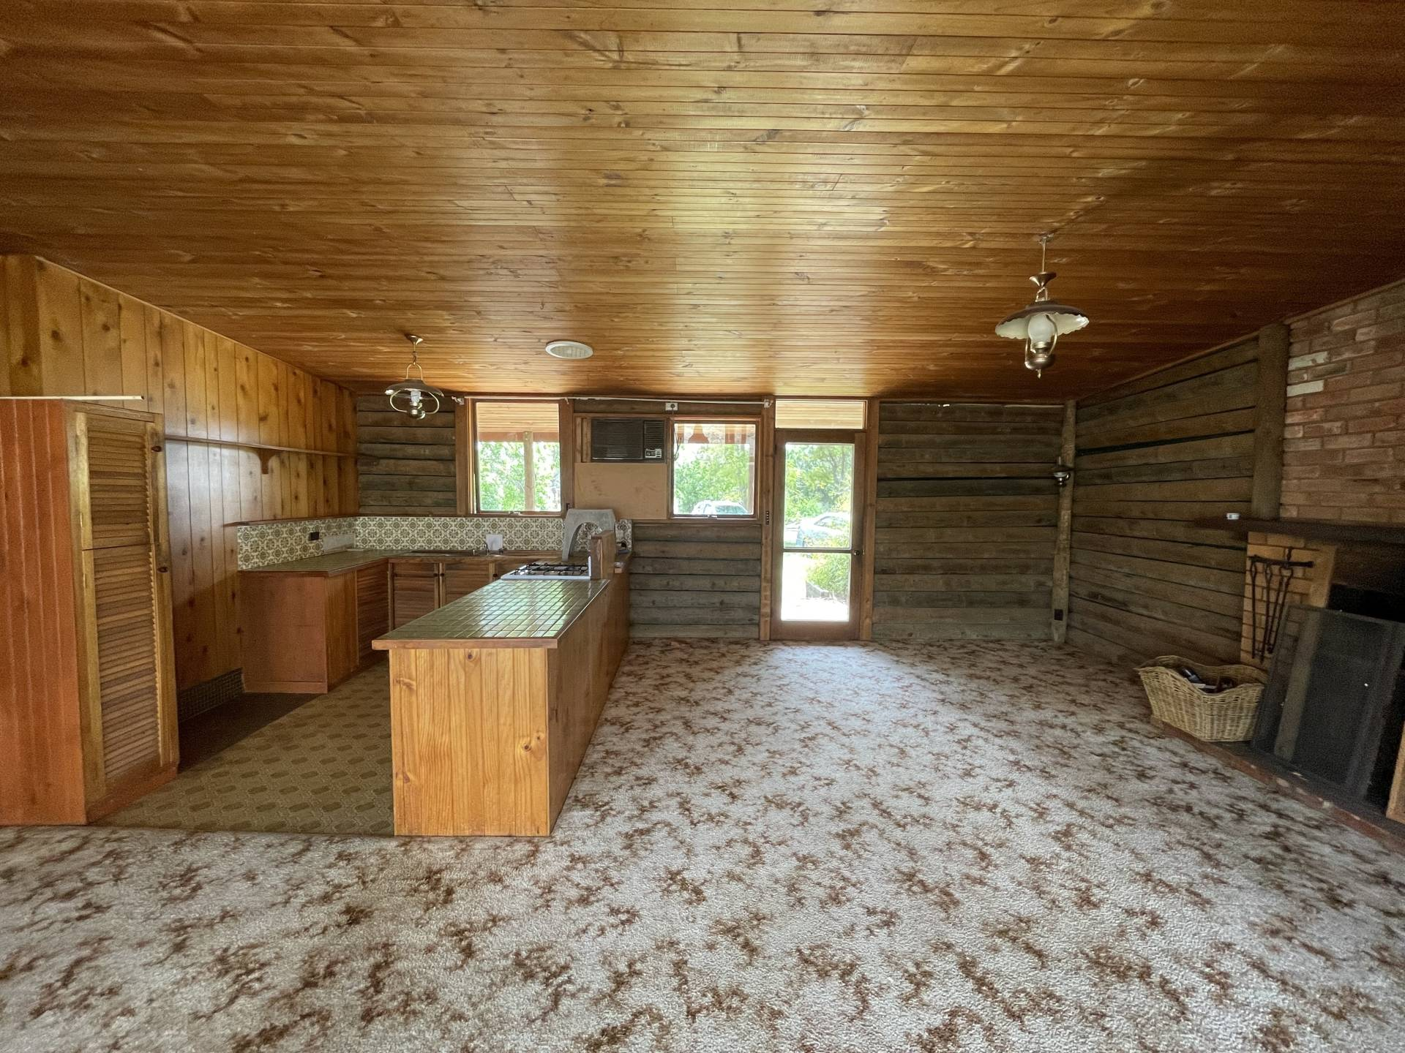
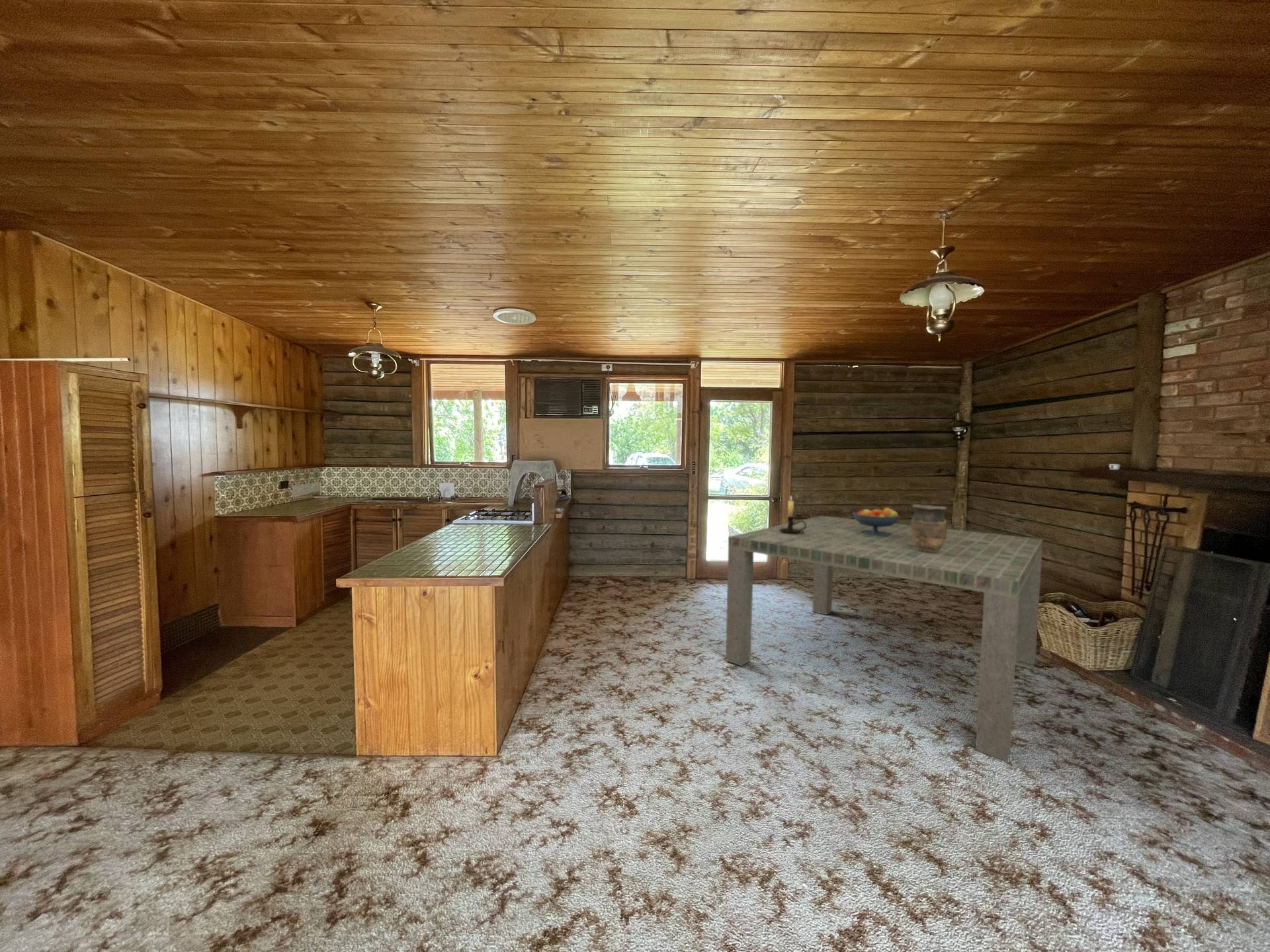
+ fruit bowl (875, 520)
+ candle holder (792, 514)
+ dining table (886, 575)
+ vase (928, 528)
